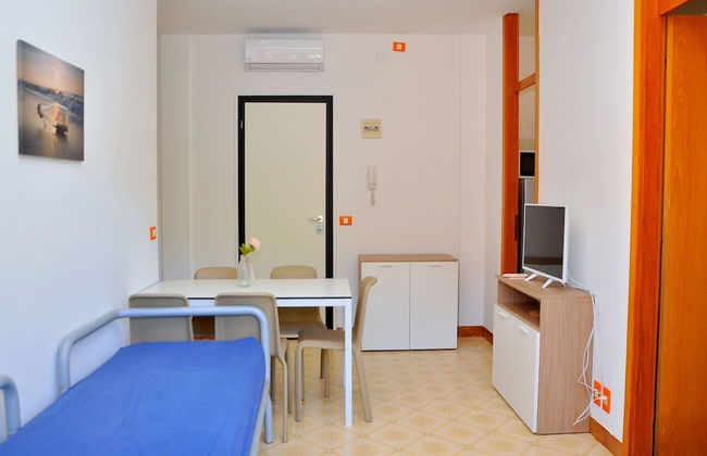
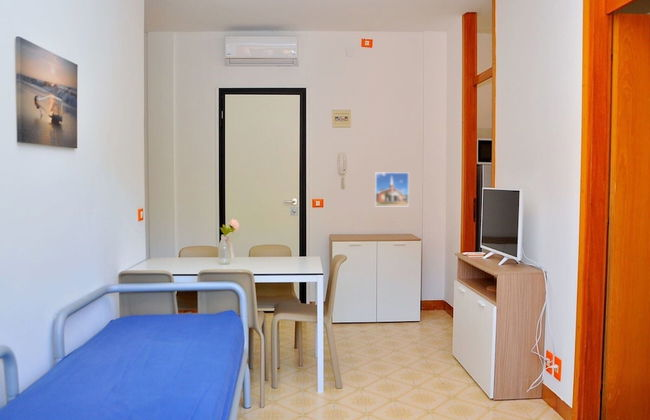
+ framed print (391, 189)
